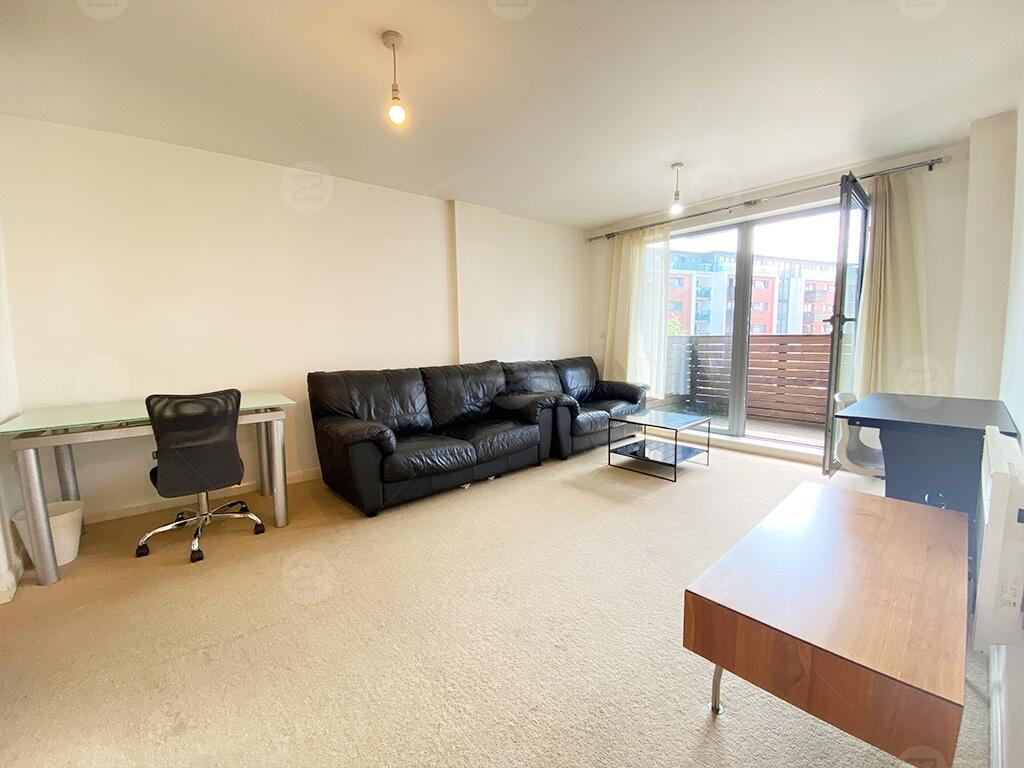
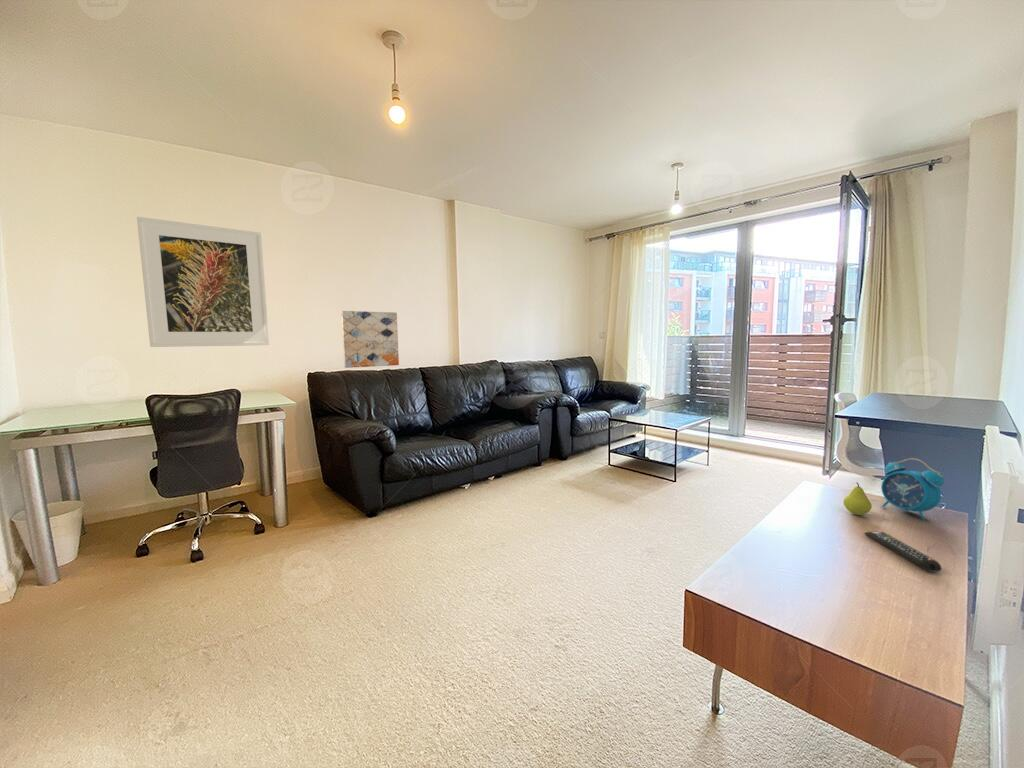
+ remote control (899, 548)
+ wall art (371, 339)
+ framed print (208, 286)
+ alarm clock (909, 486)
+ fruit (857, 498)
